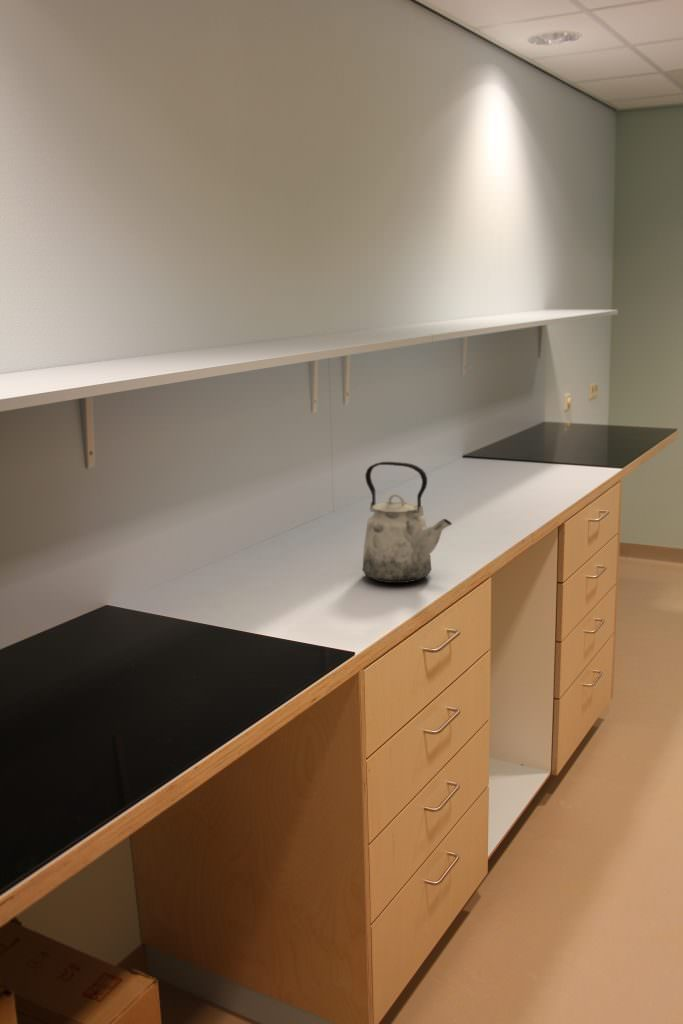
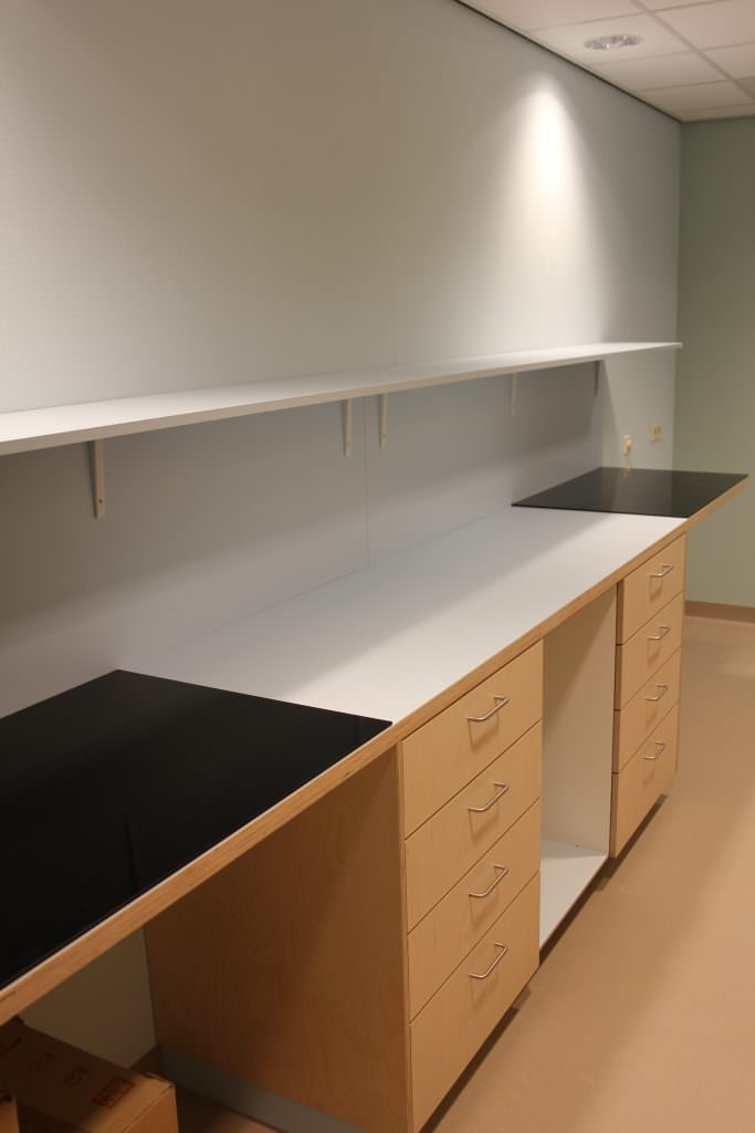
- kettle (407, 522)
